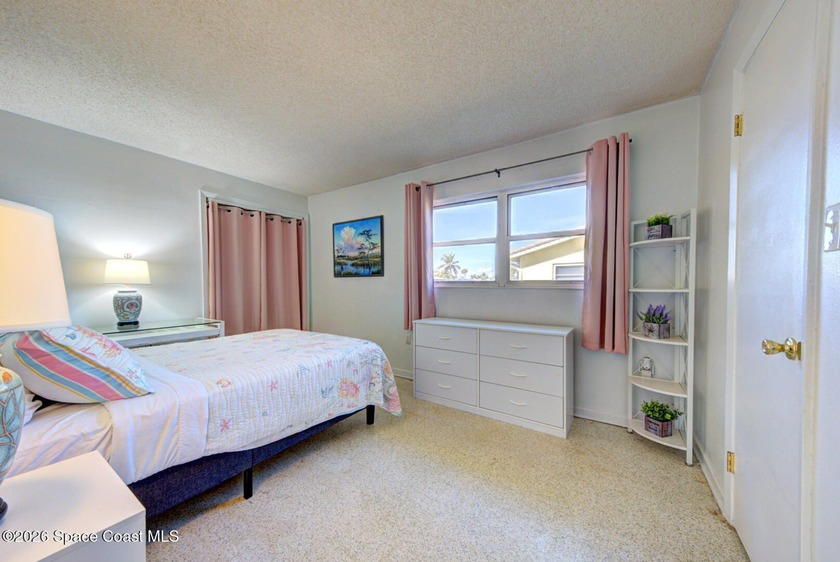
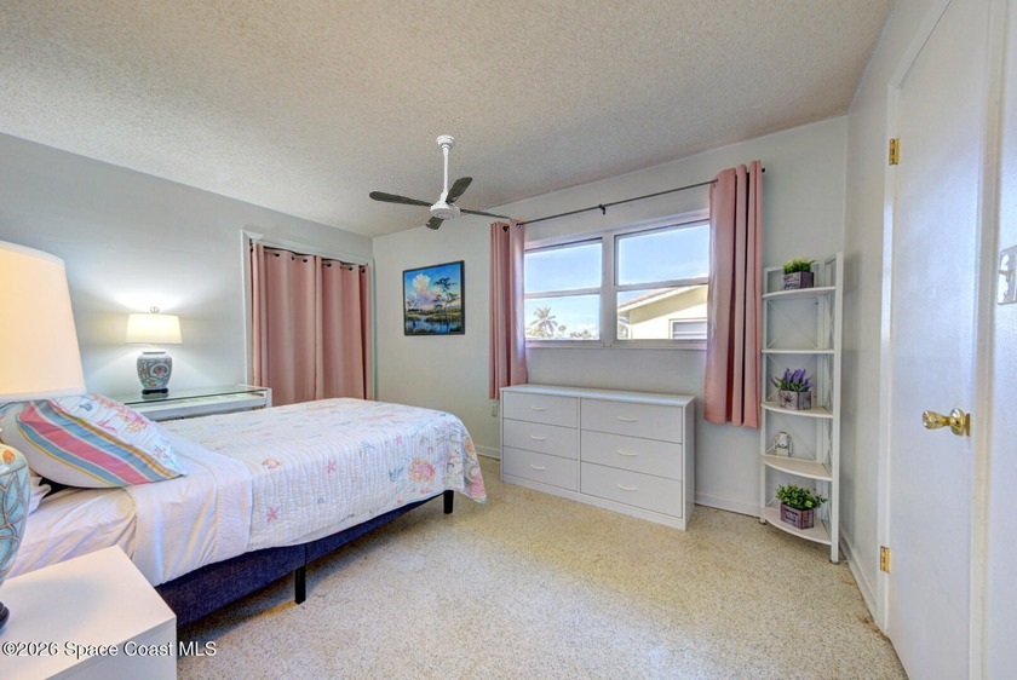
+ ceiling fan (444, 177)
